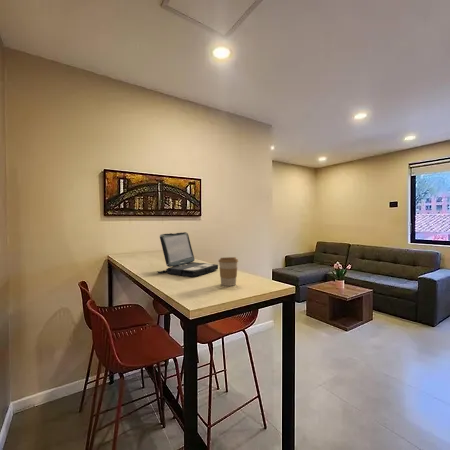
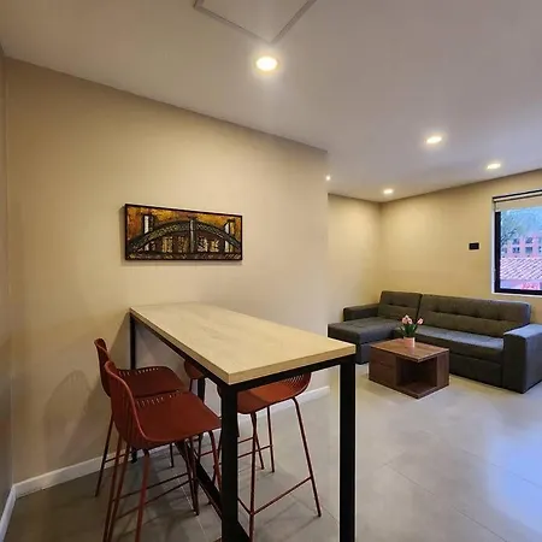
- coffee cup (228, 270)
- laptop (188, 252)
